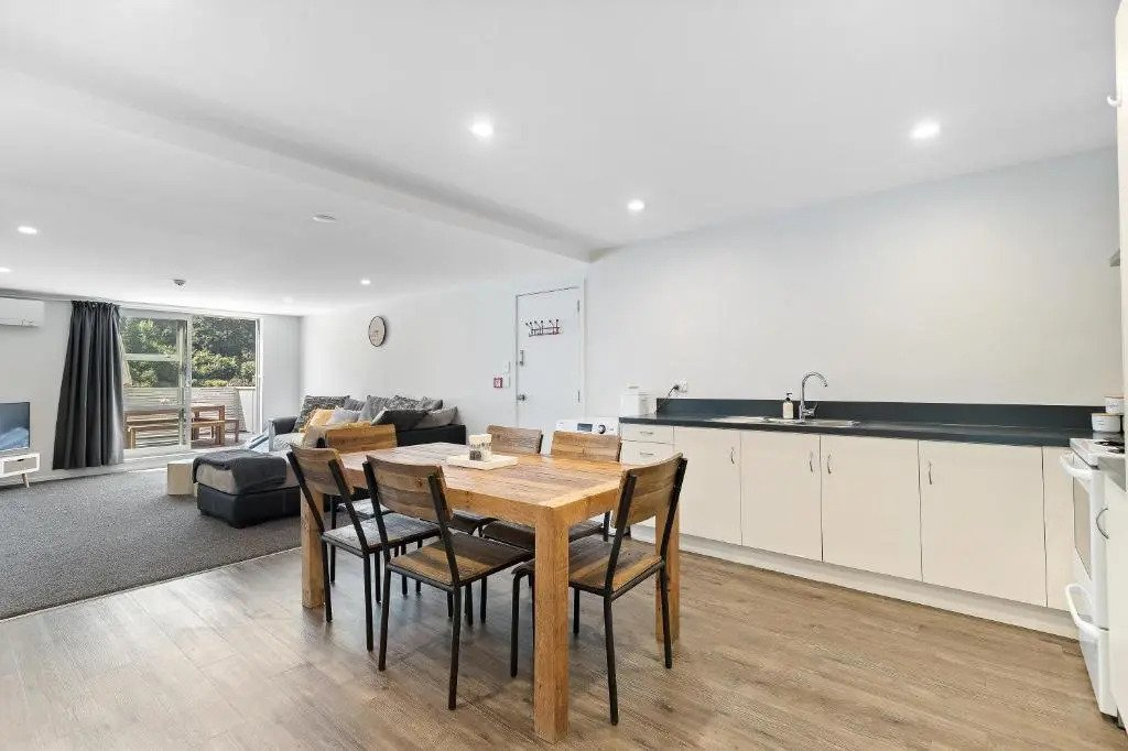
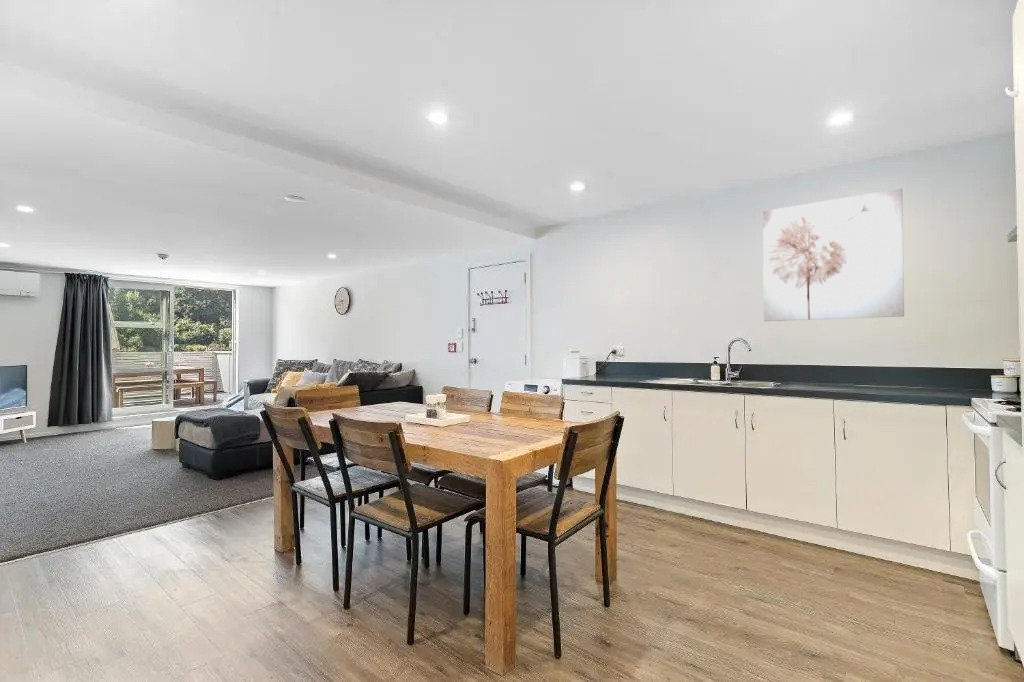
+ wall art (828, 259)
